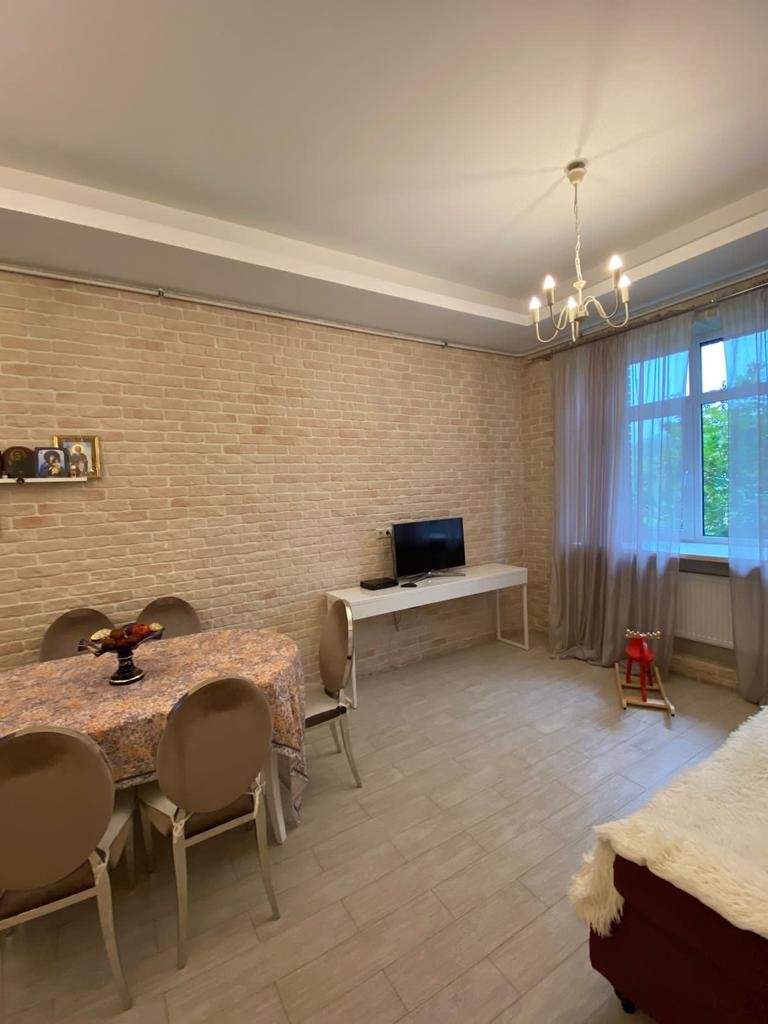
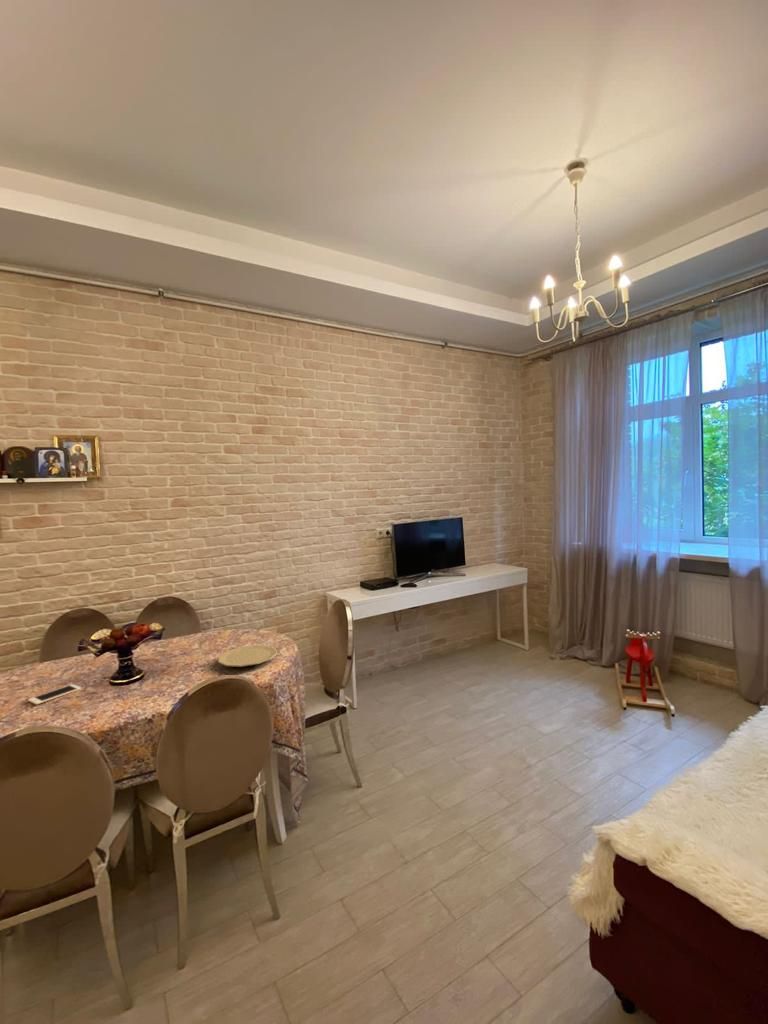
+ cell phone (55, 694)
+ plate (248, 657)
